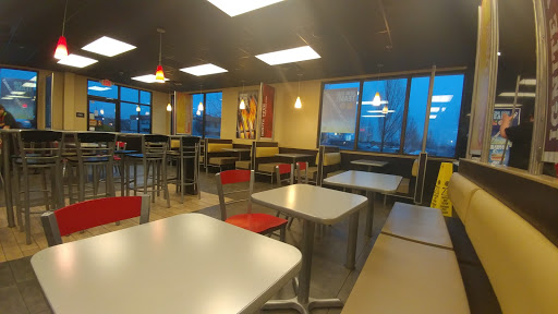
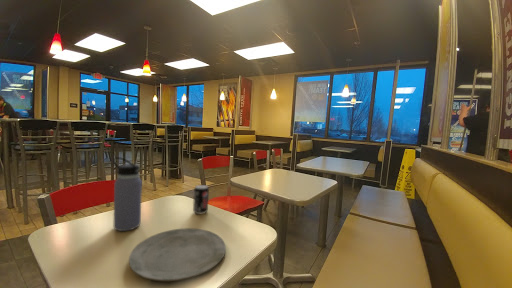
+ water bottle (127, 191)
+ beverage can (201, 199)
+ plate (180, 251)
